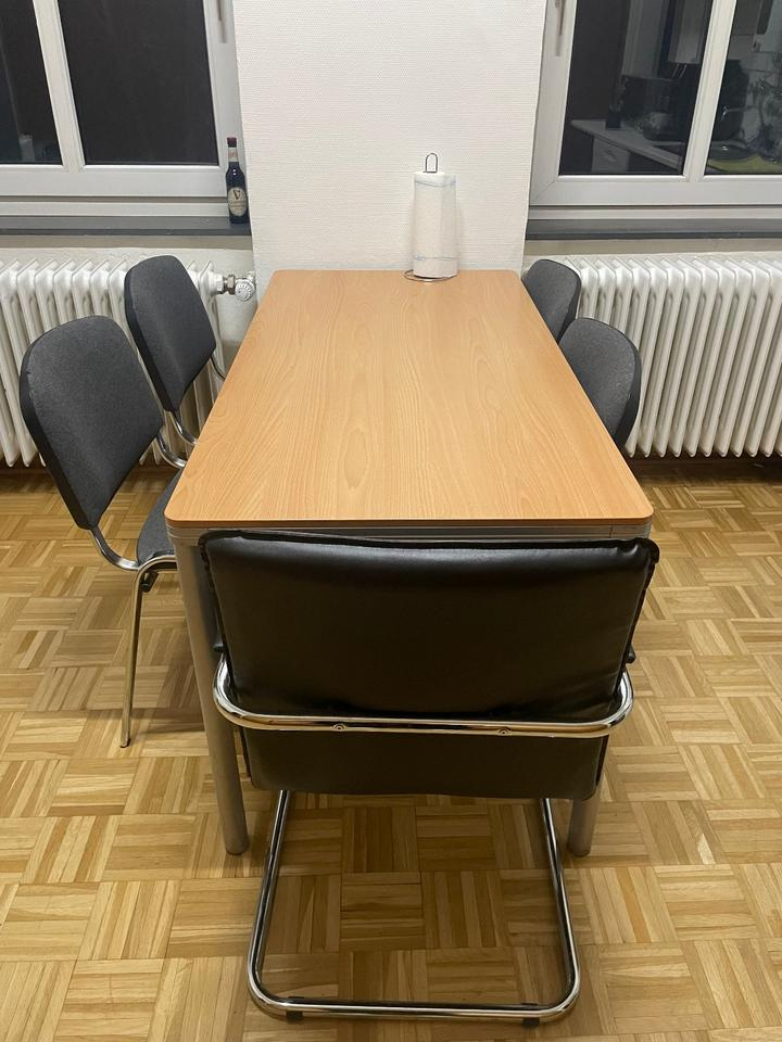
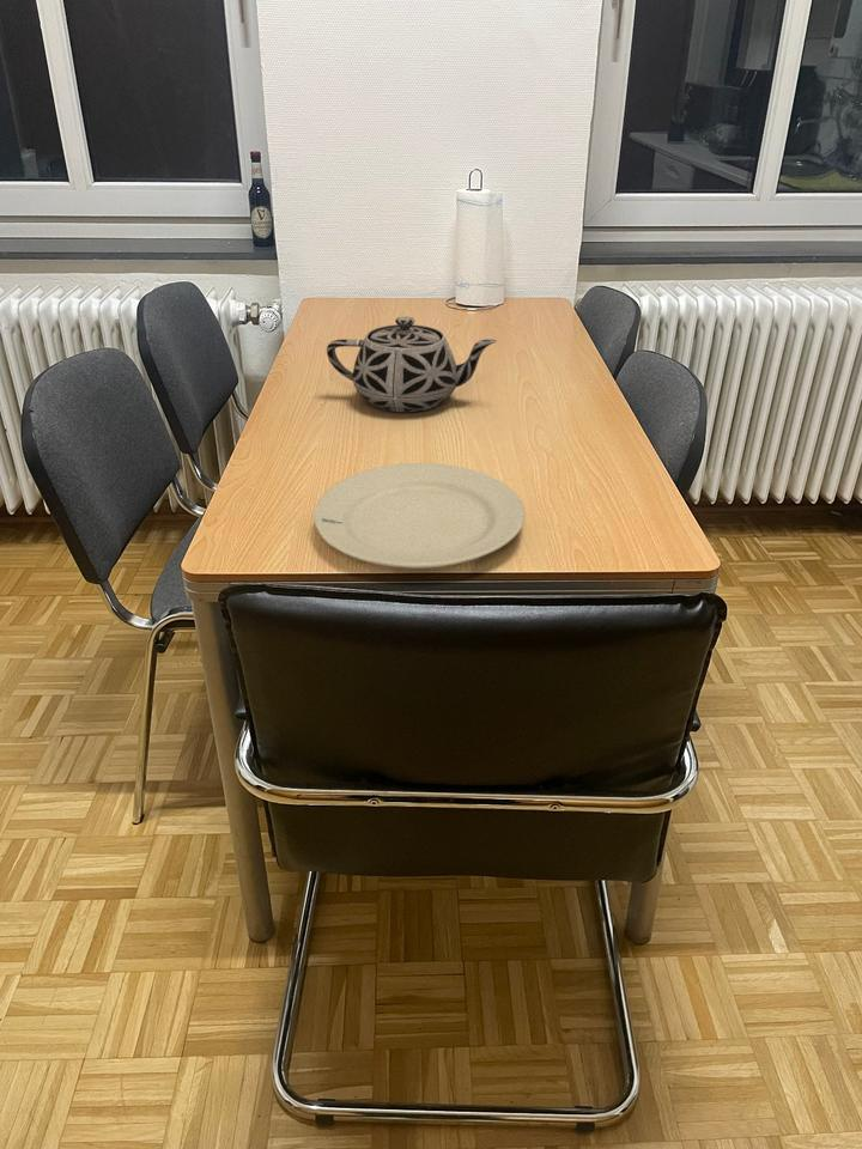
+ chinaware (419, 517)
+ teapot (411, 360)
